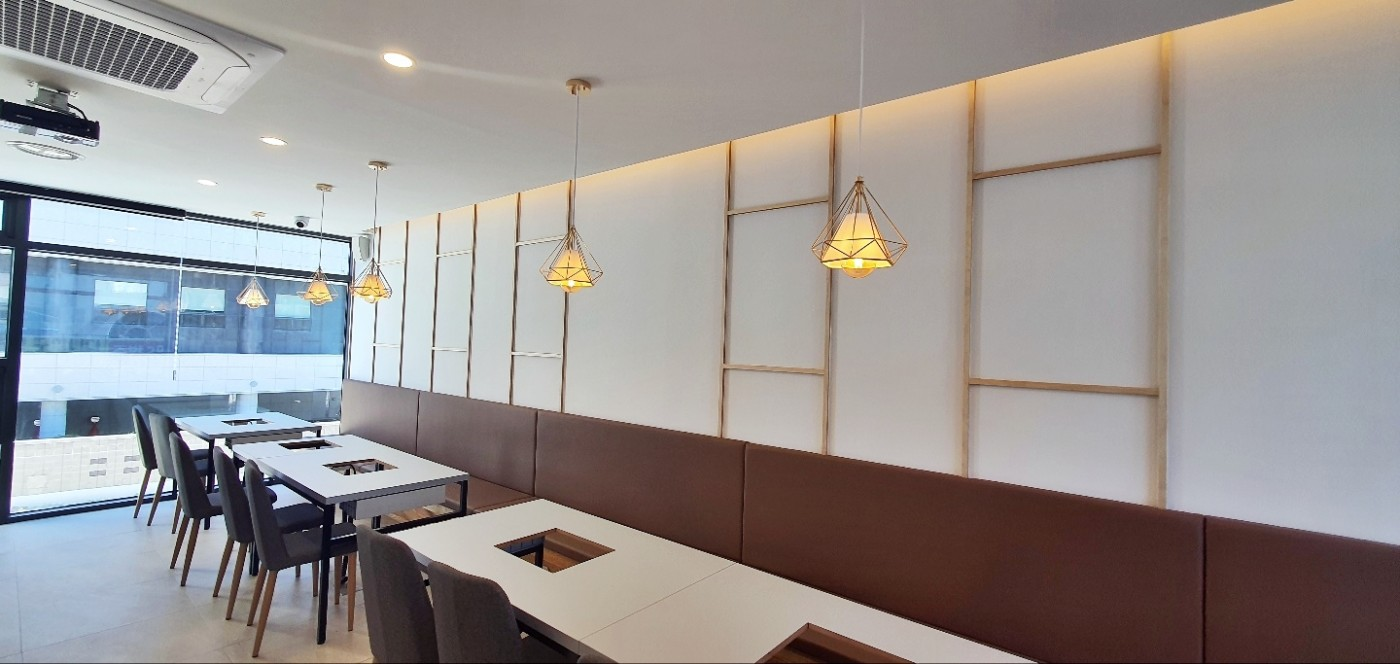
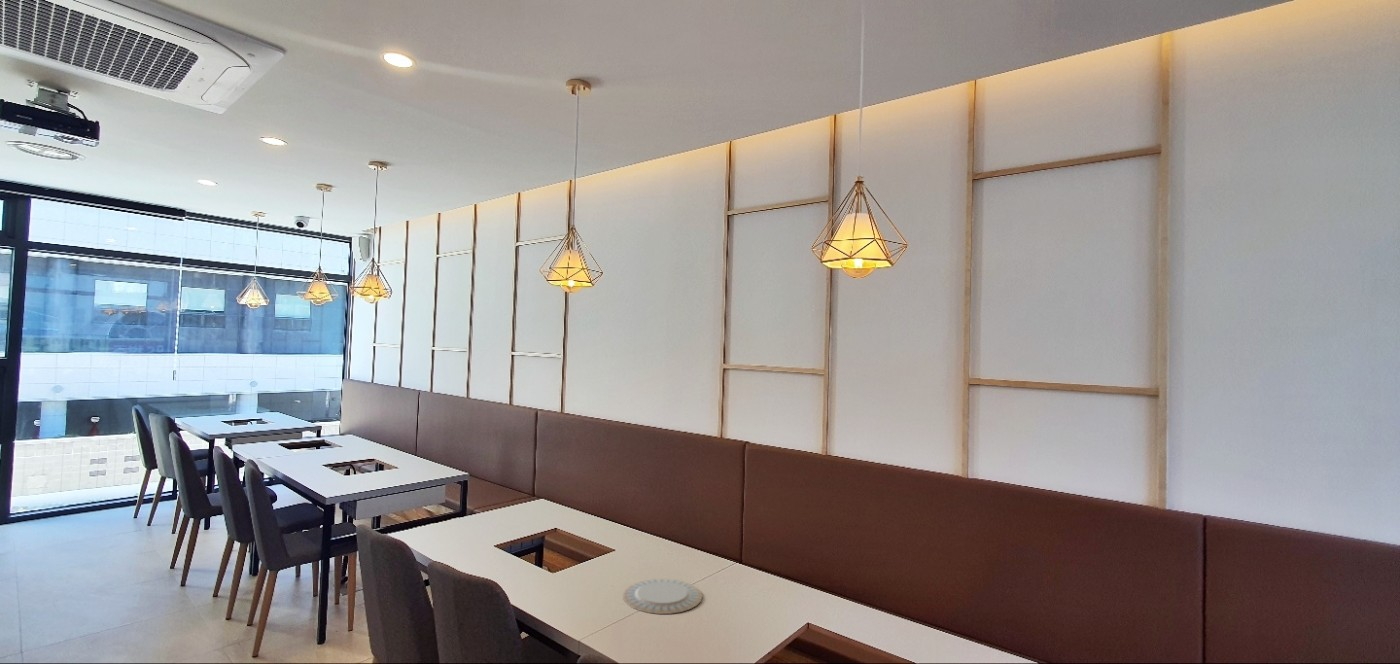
+ chinaware (662, 593)
